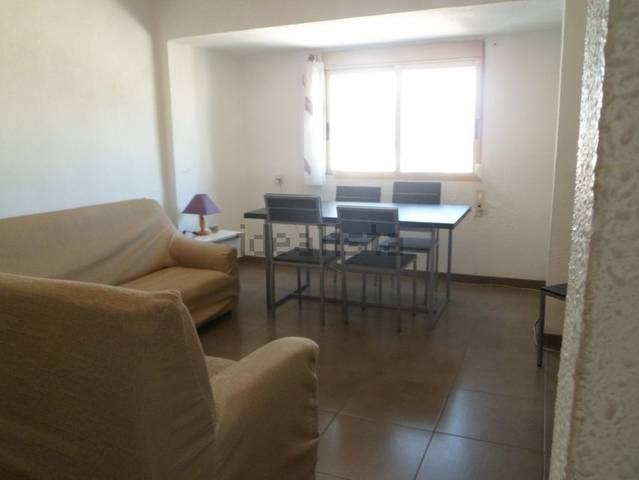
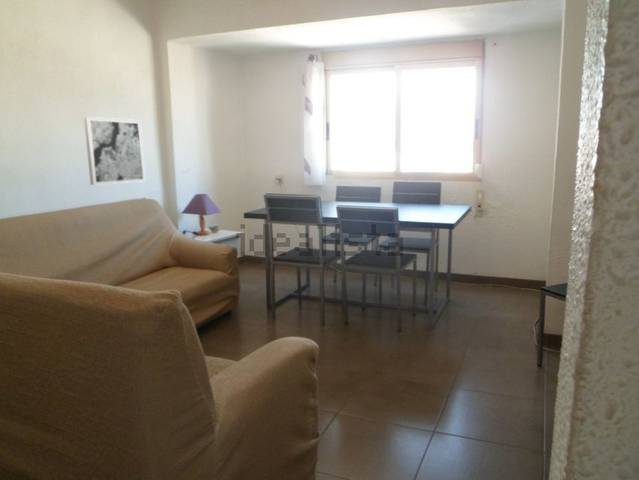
+ wall art (116, 151)
